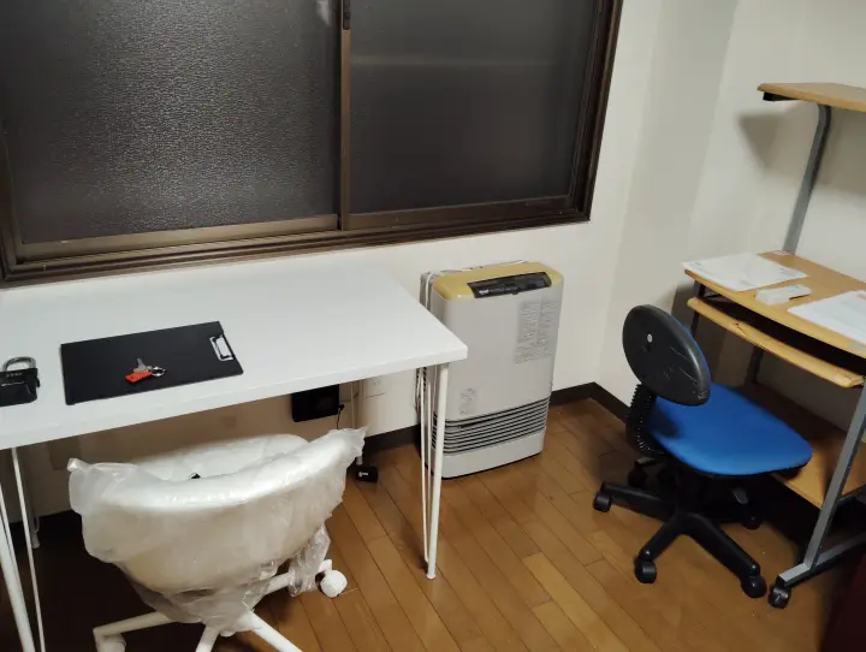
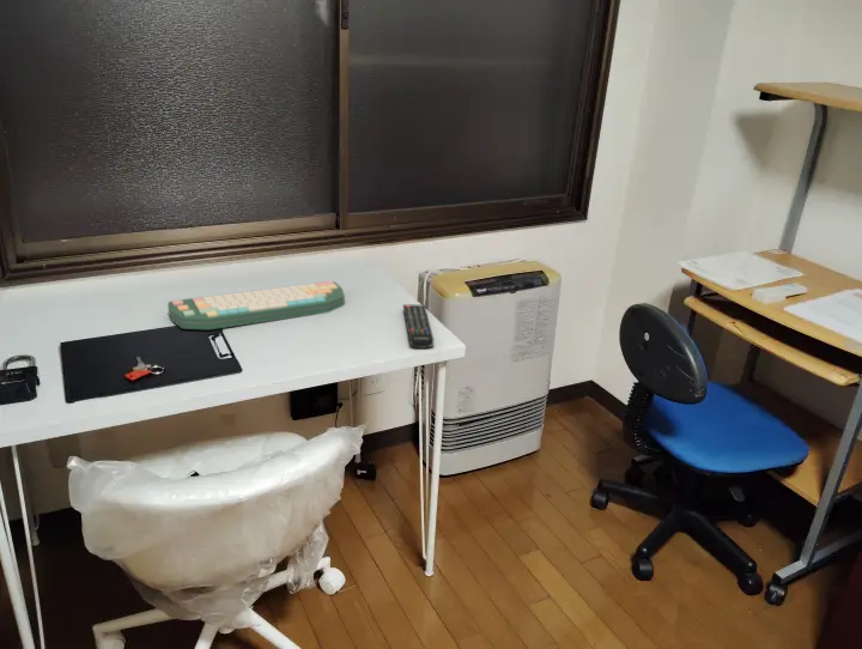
+ remote control (417, 323)
+ computer keyboard (262, 304)
